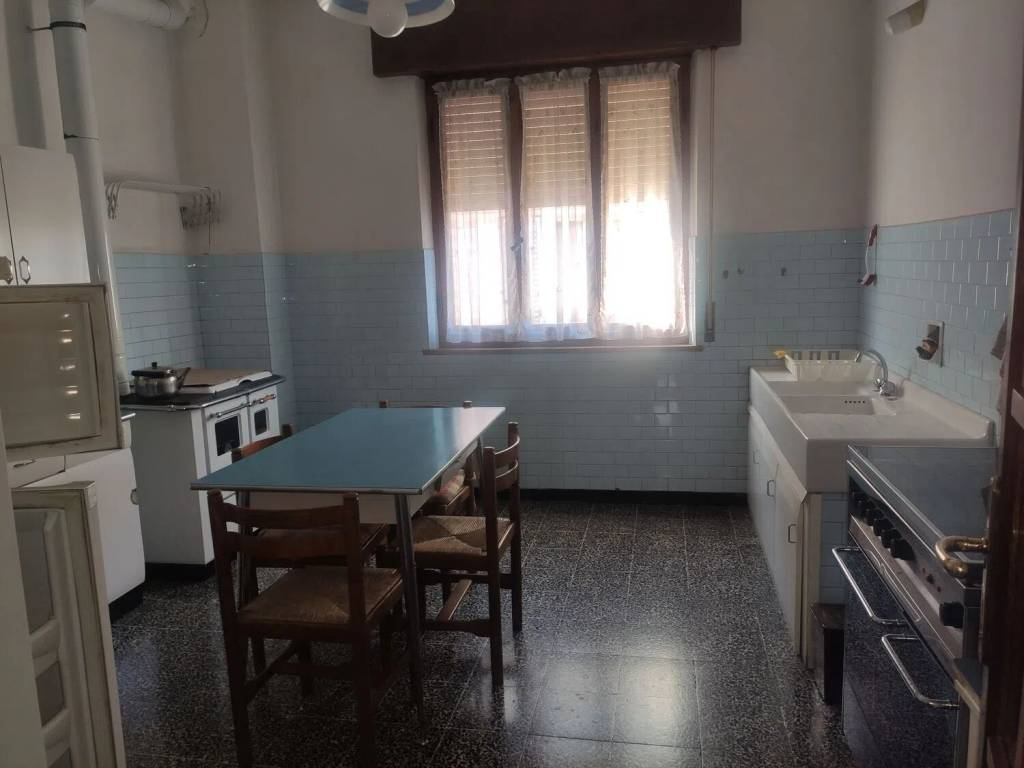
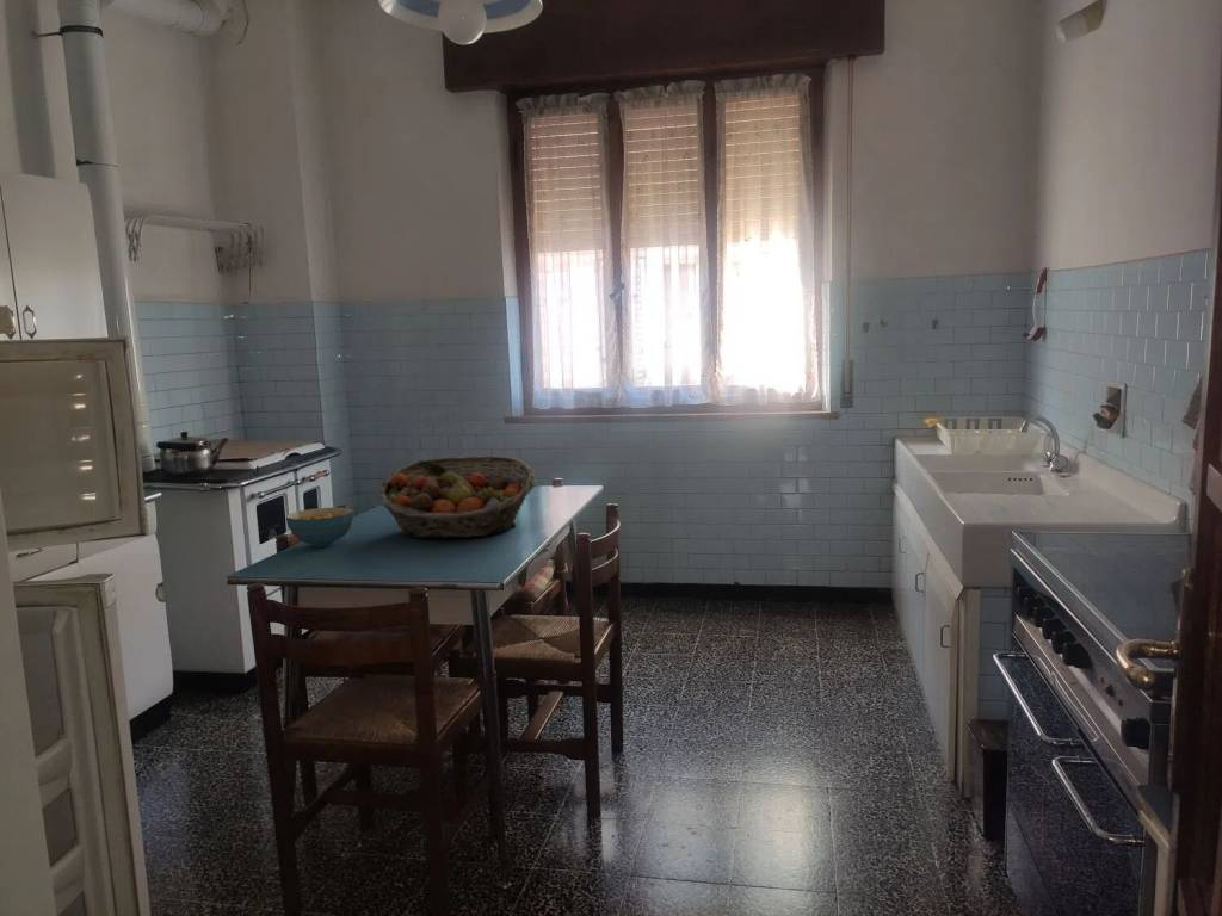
+ fruit basket (457, 495)
+ cereal bowl (321, 528)
